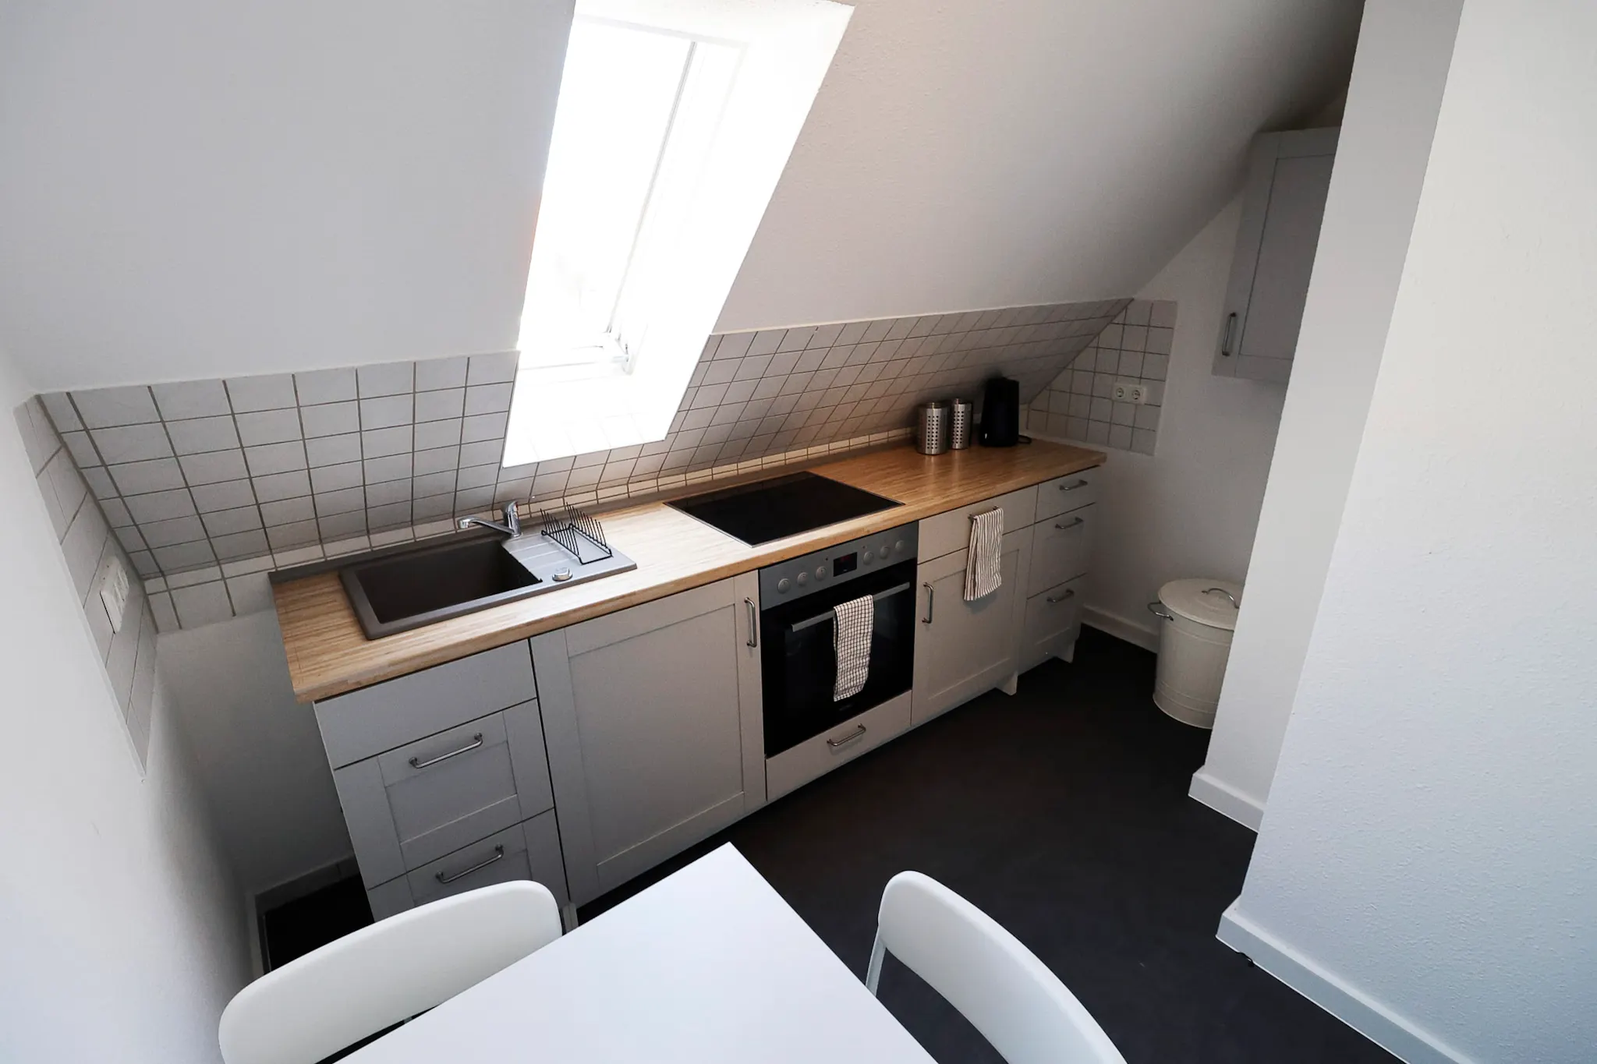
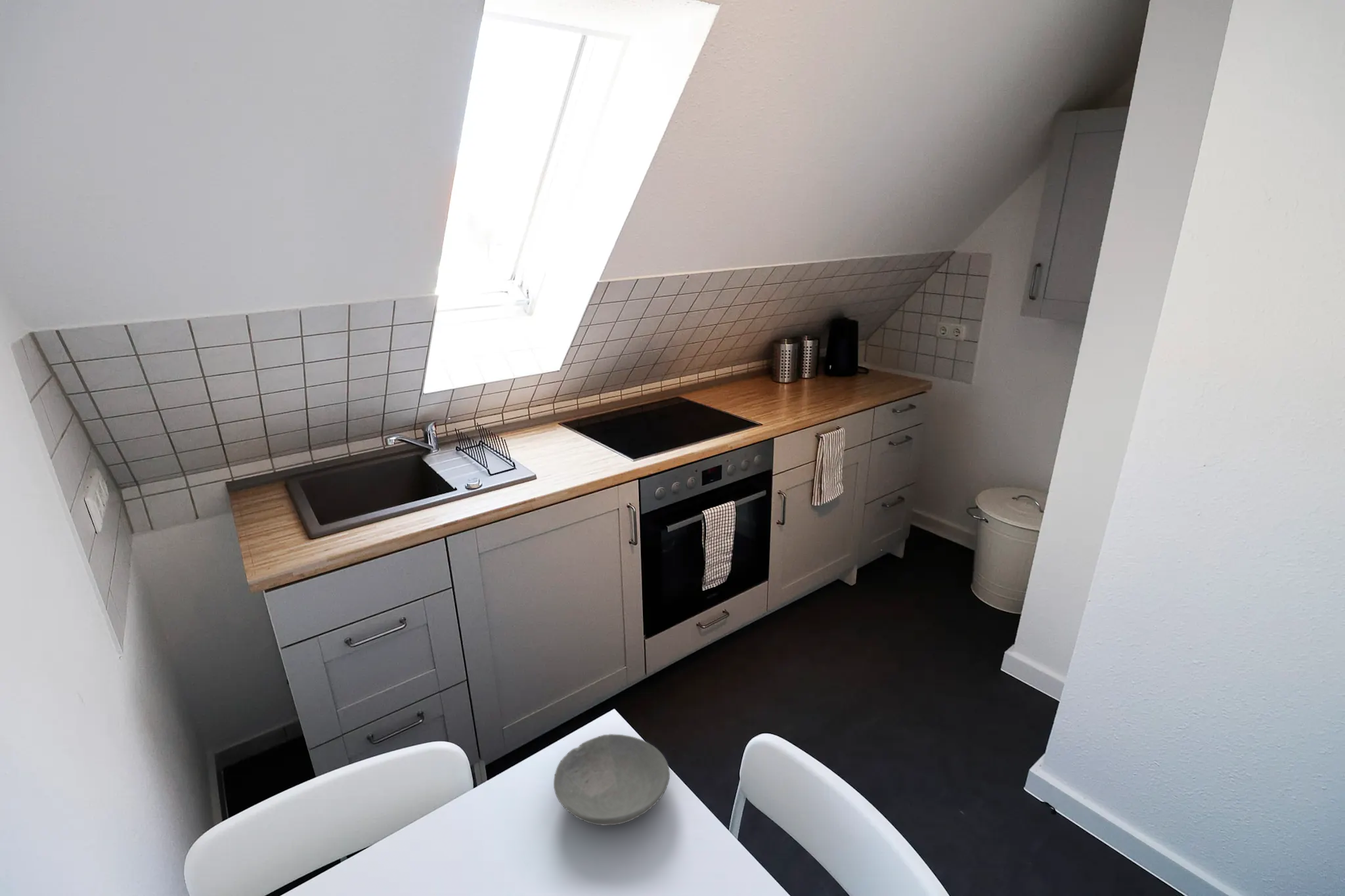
+ bowl (612, 784)
